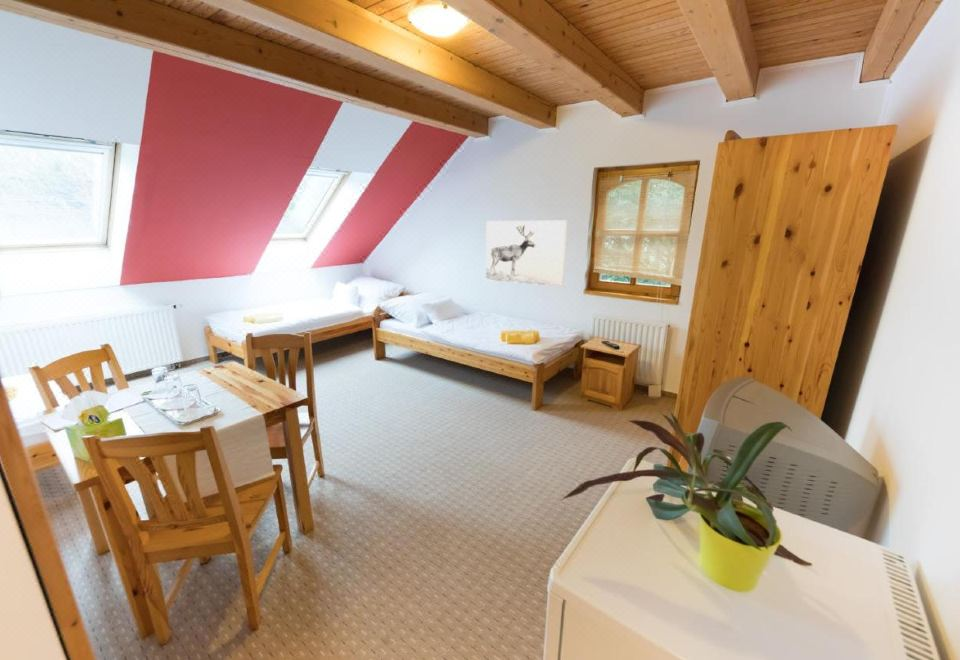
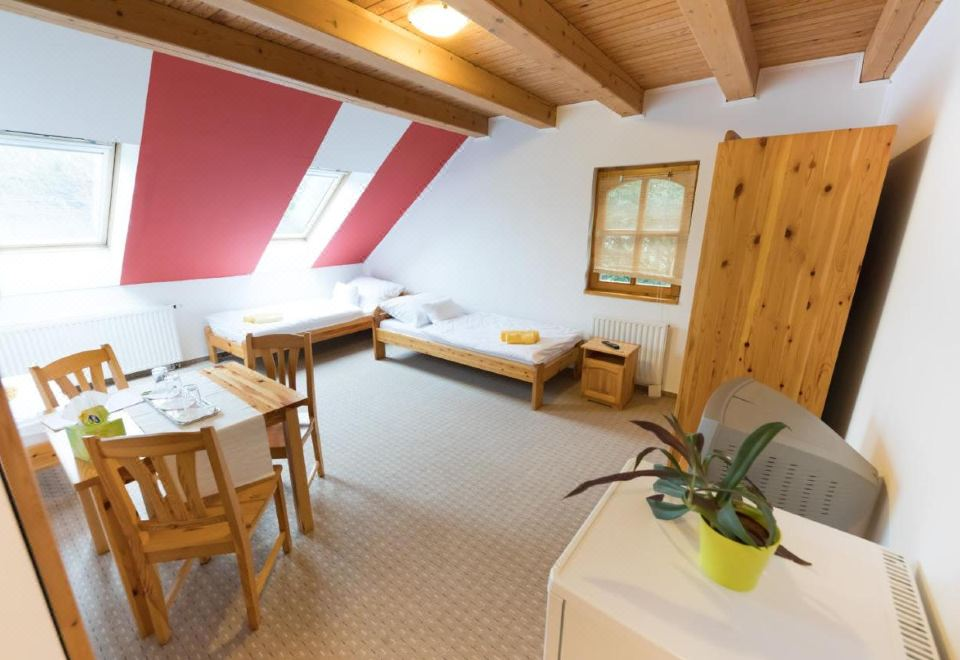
- wall art (523, 252)
